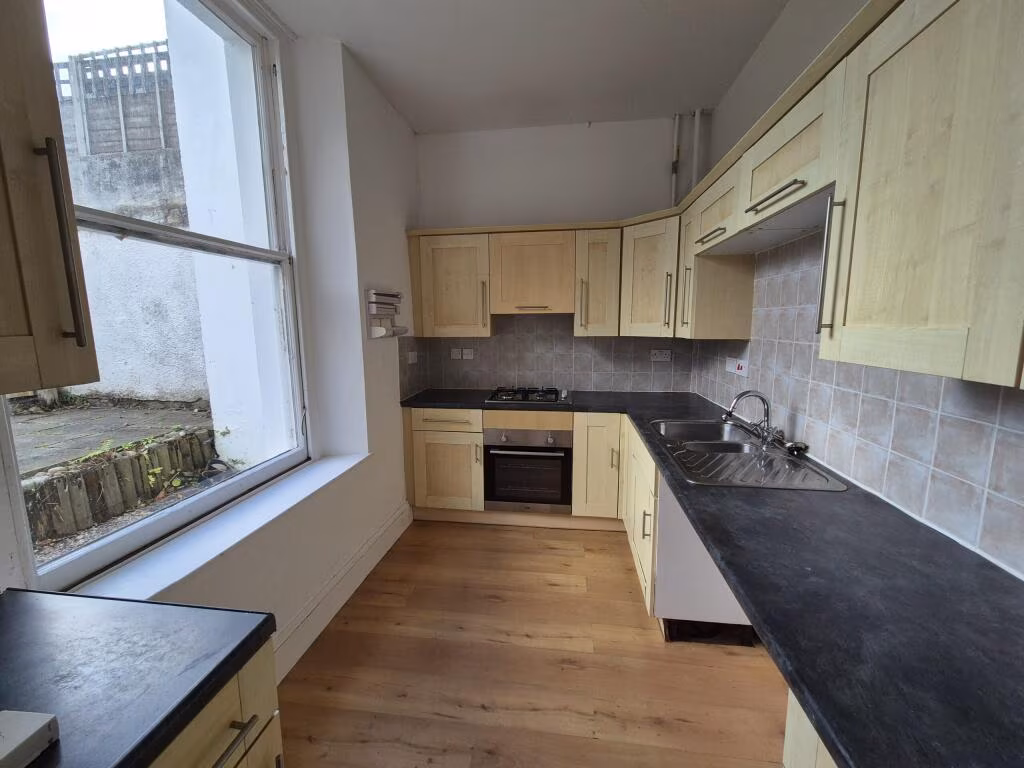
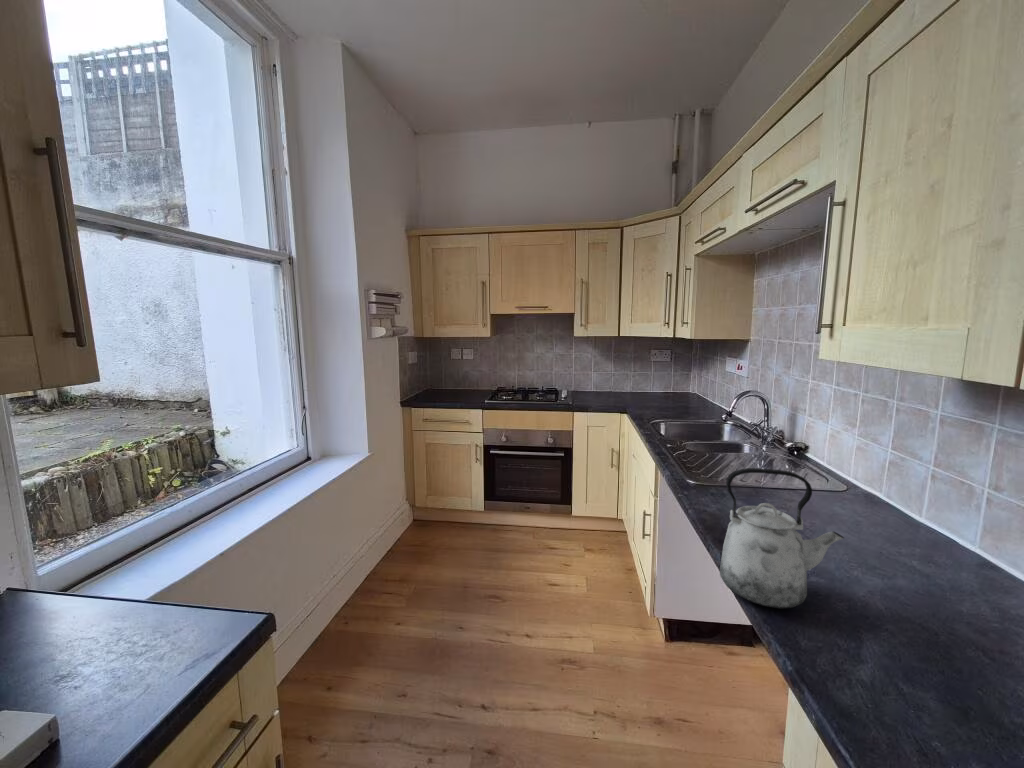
+ kettle (781, 533)
